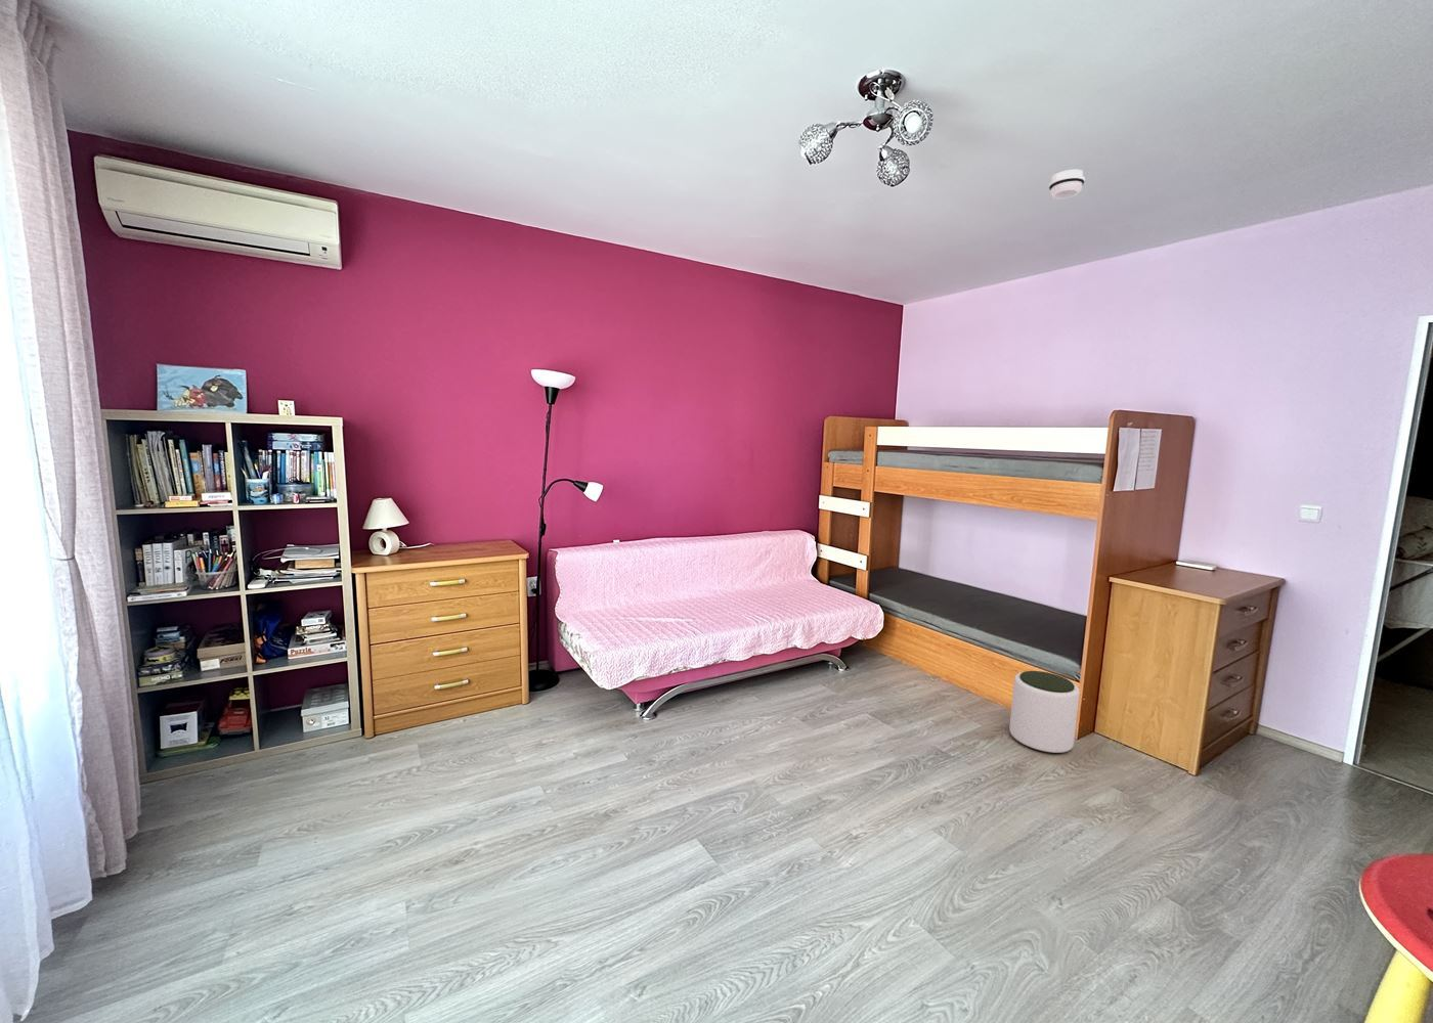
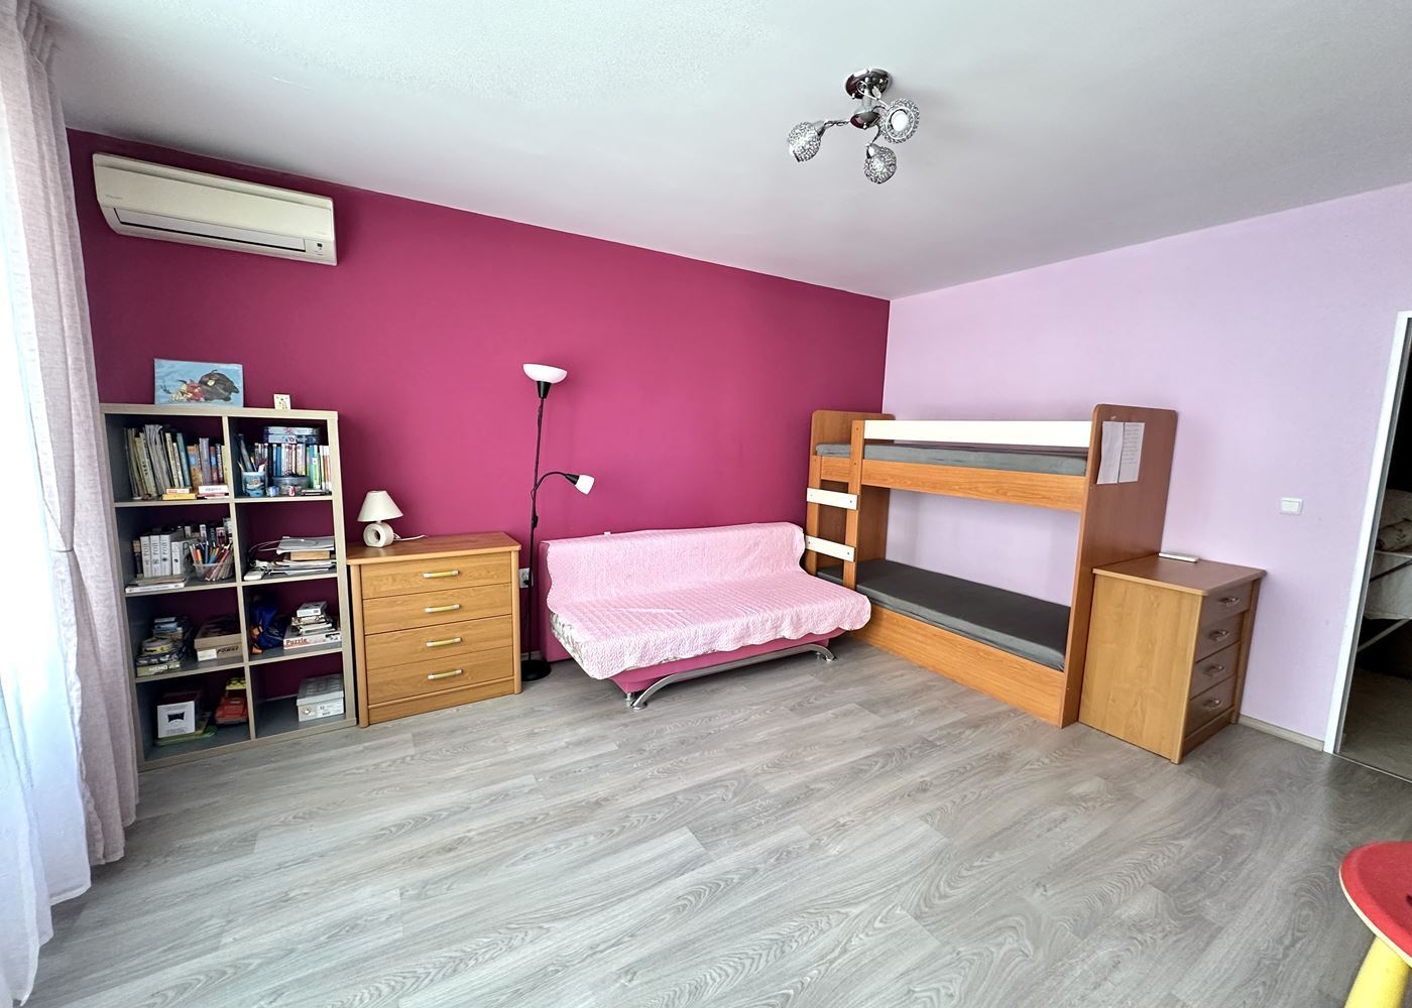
- smoke detector (1065, 184)
- plant pot (1043, 710)
